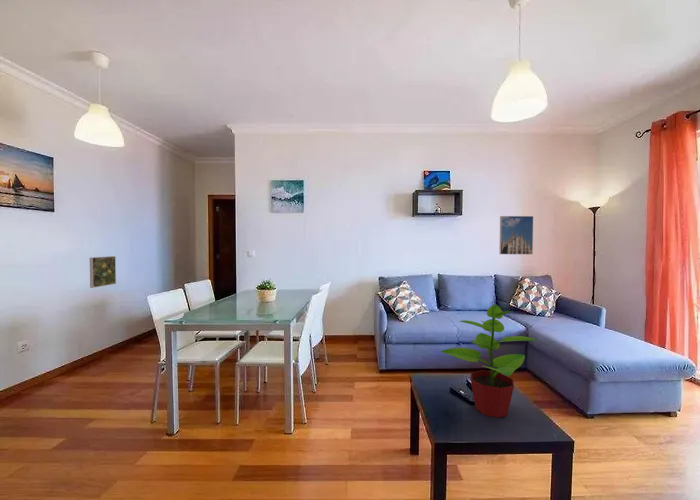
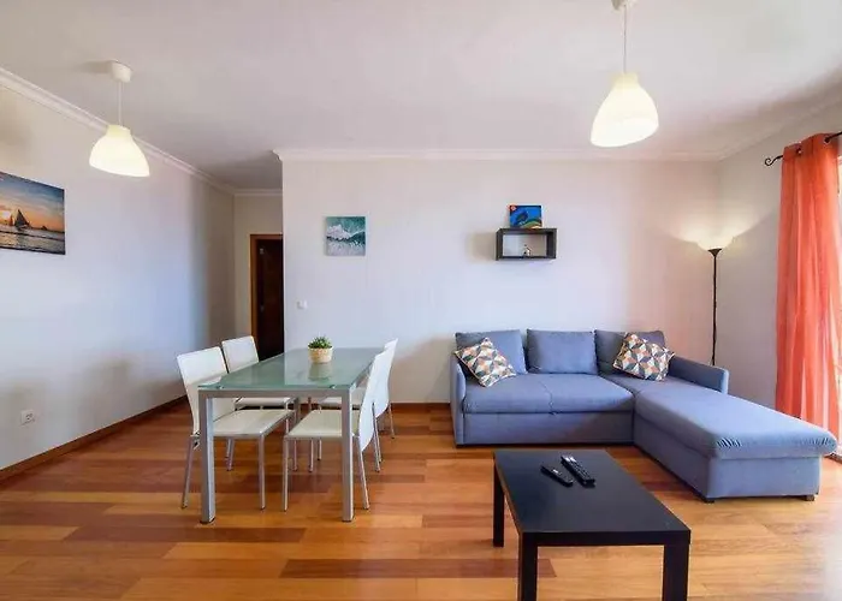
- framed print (516, 235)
- potted plant (492, 356)
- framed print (103, 271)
